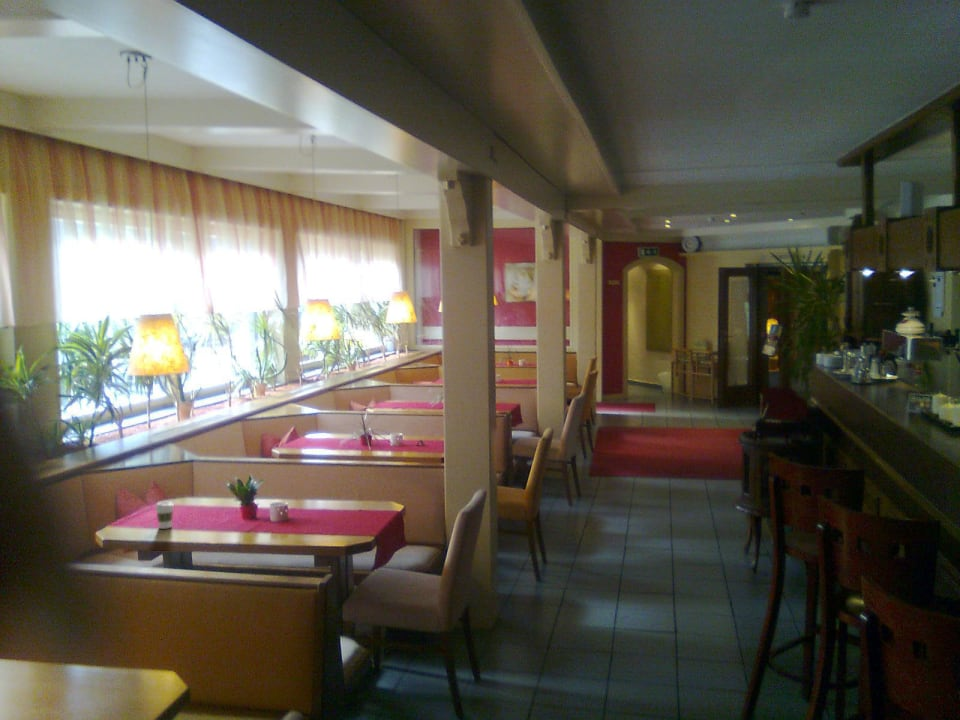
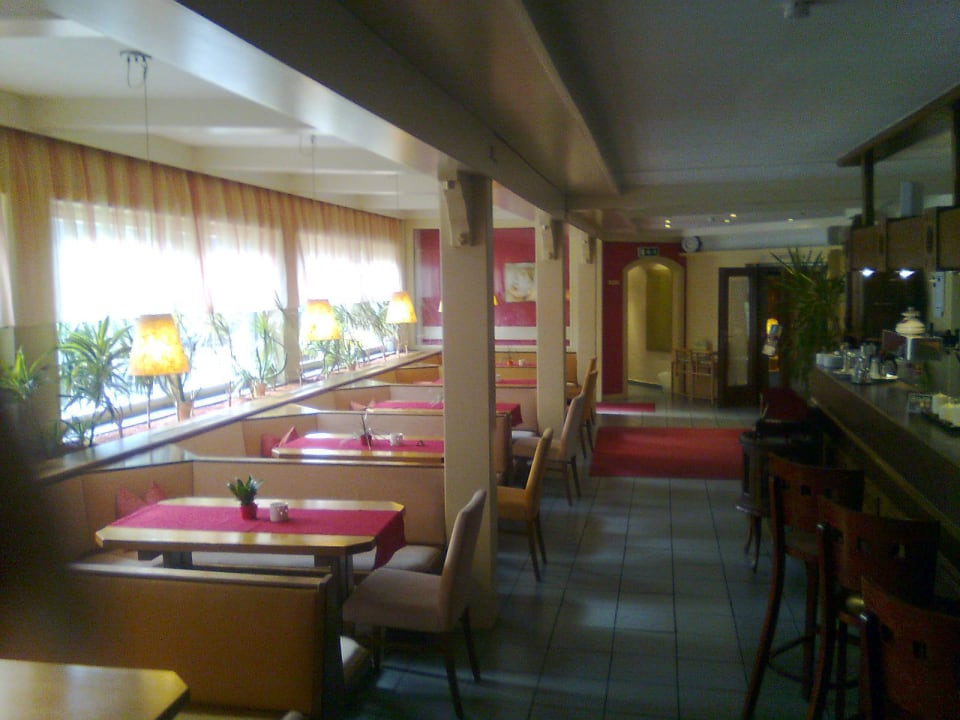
- coffee cup (164, 515)
